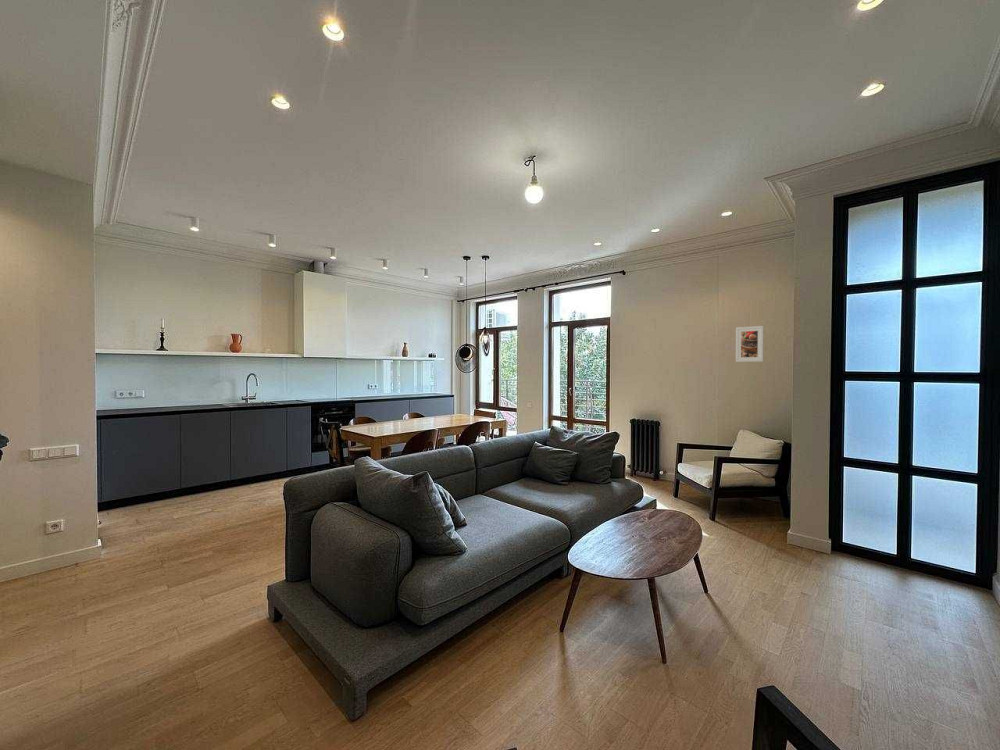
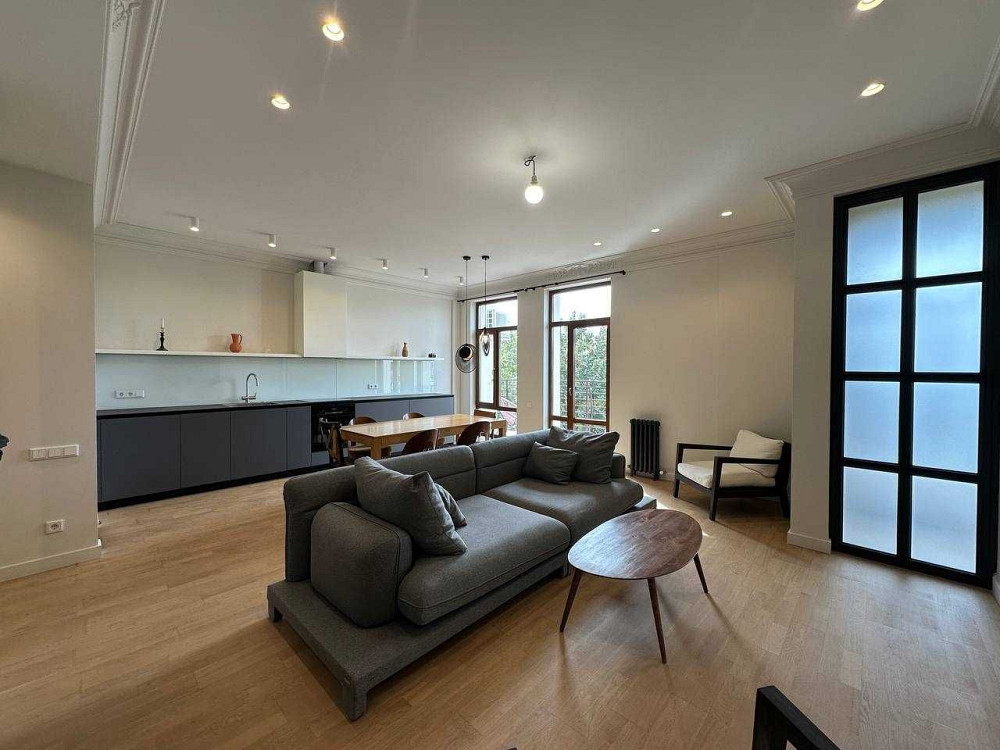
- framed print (749, 344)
